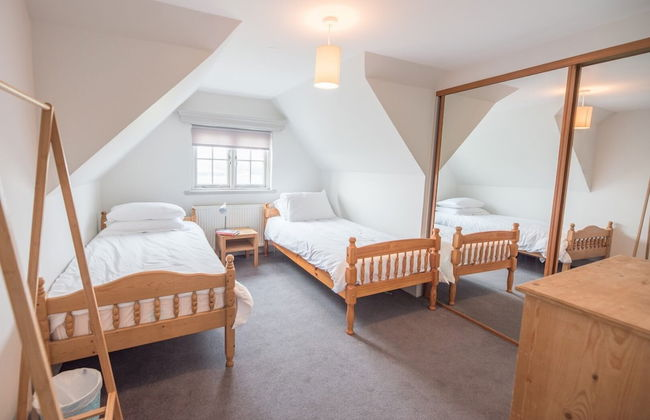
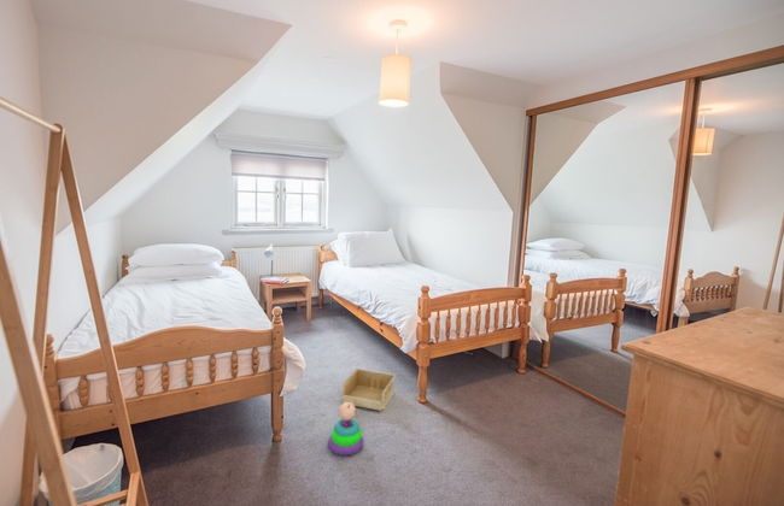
+ storage bin (368, 389)
+ stacking toy (346, 424)
